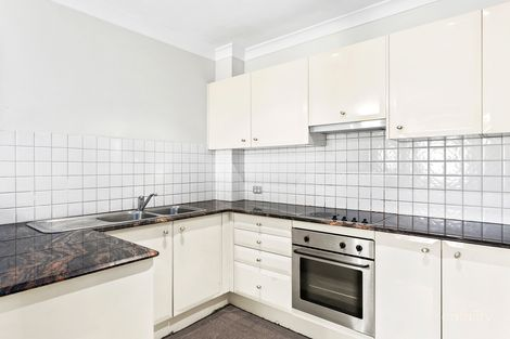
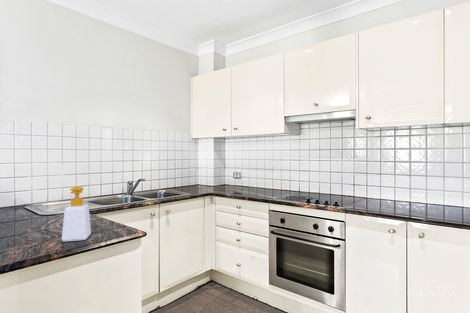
+ soap bottle (75, 213)
